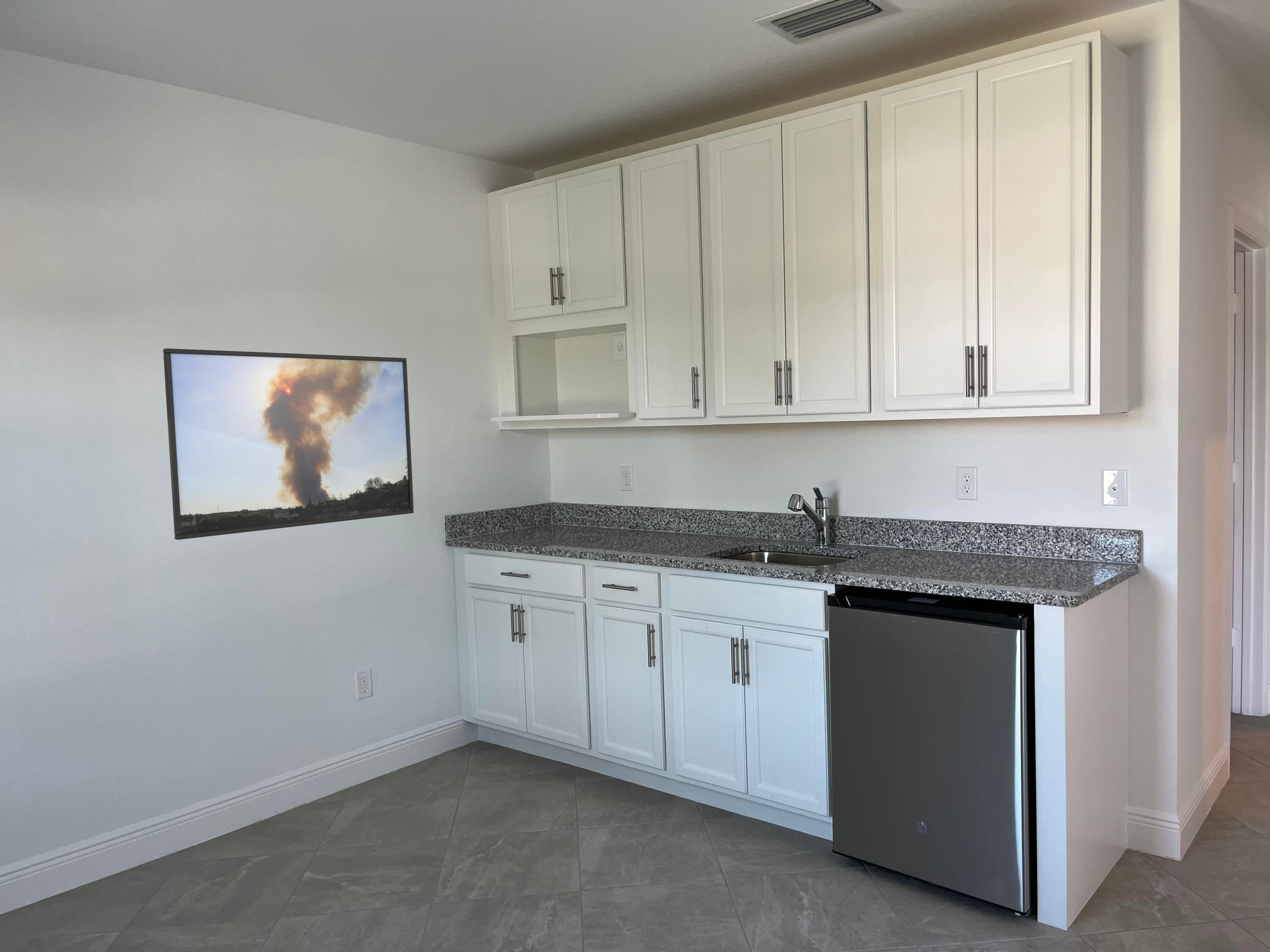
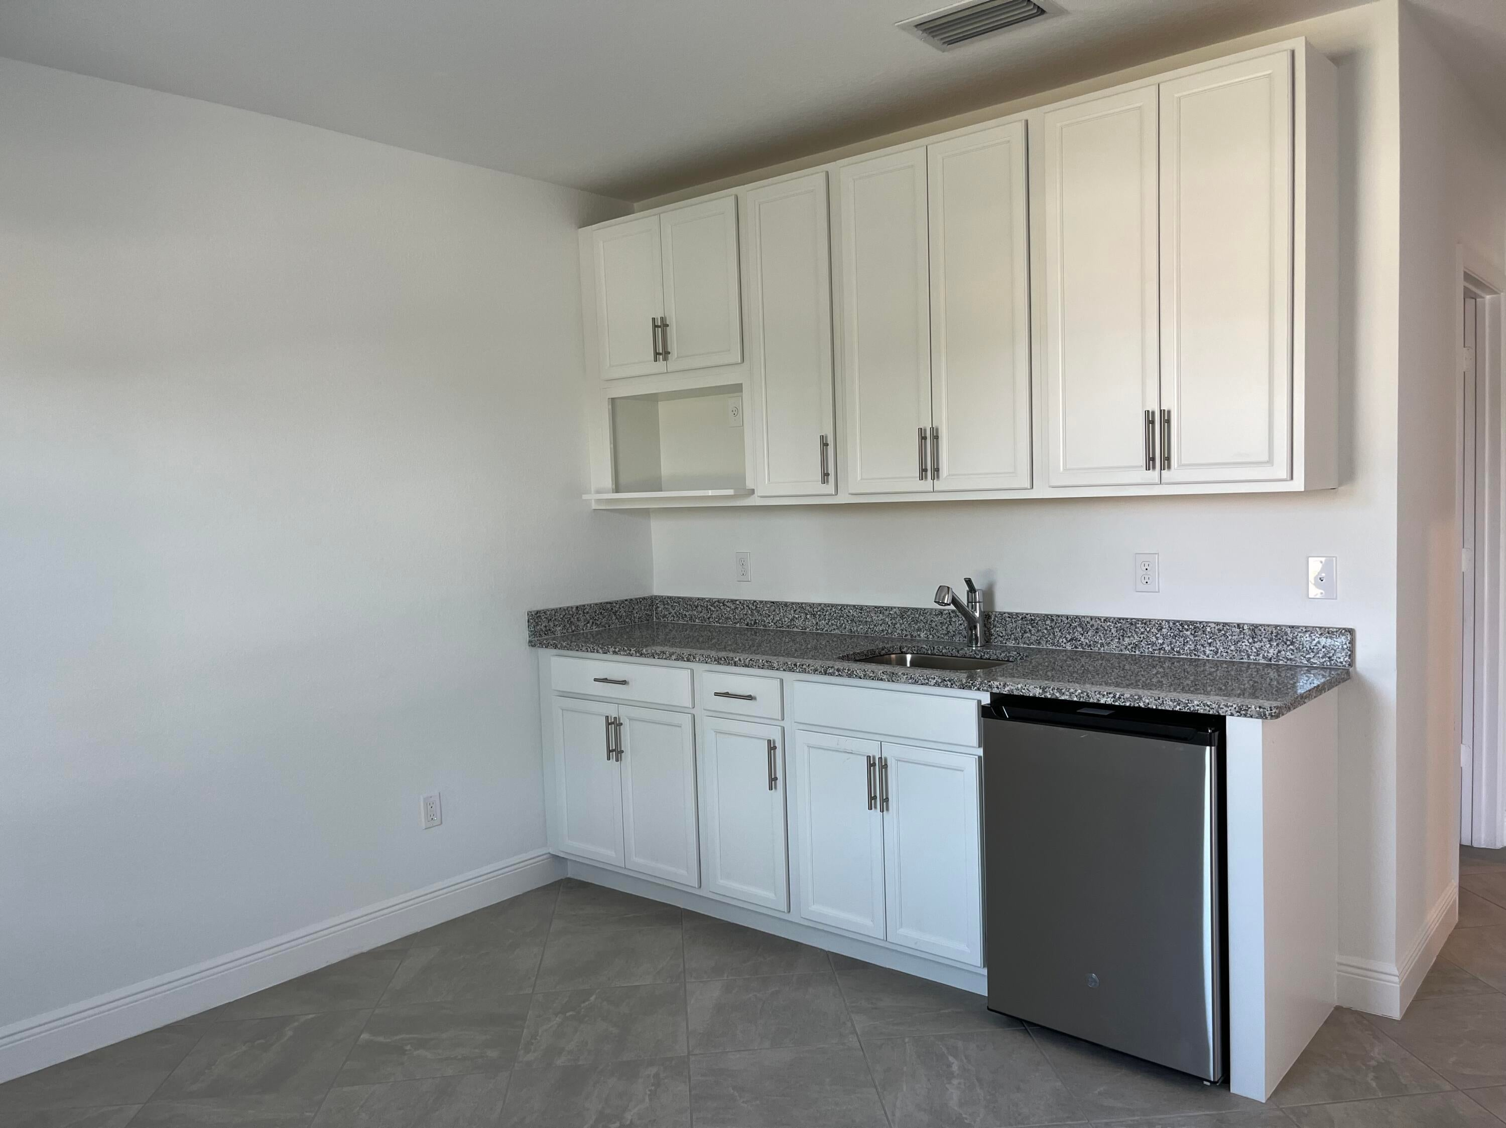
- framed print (302, 440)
